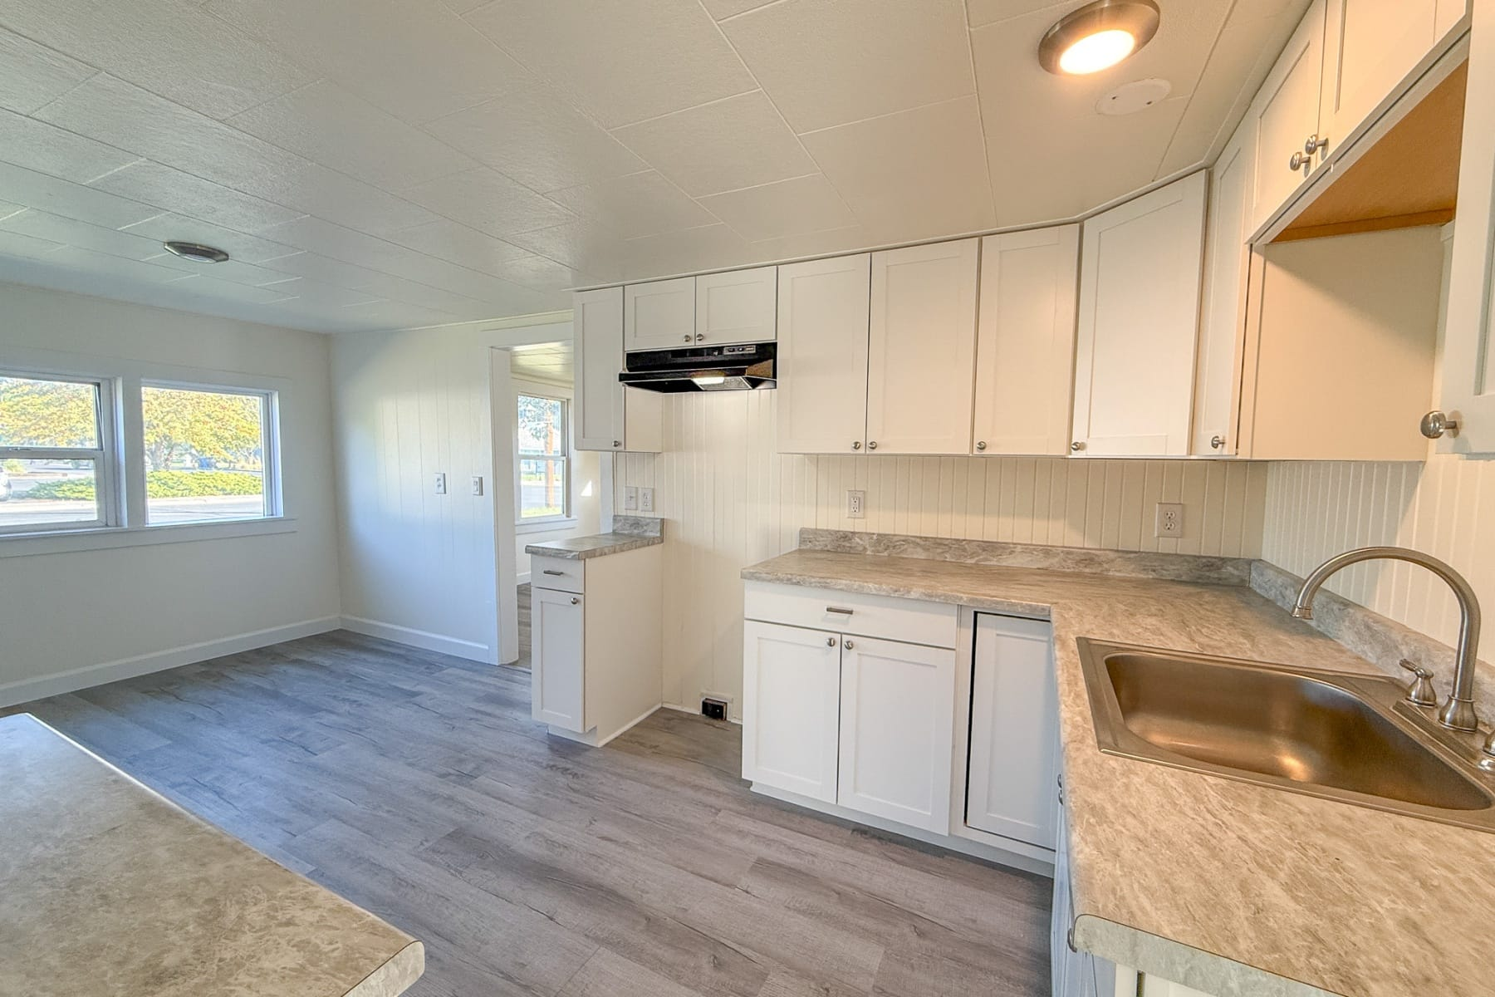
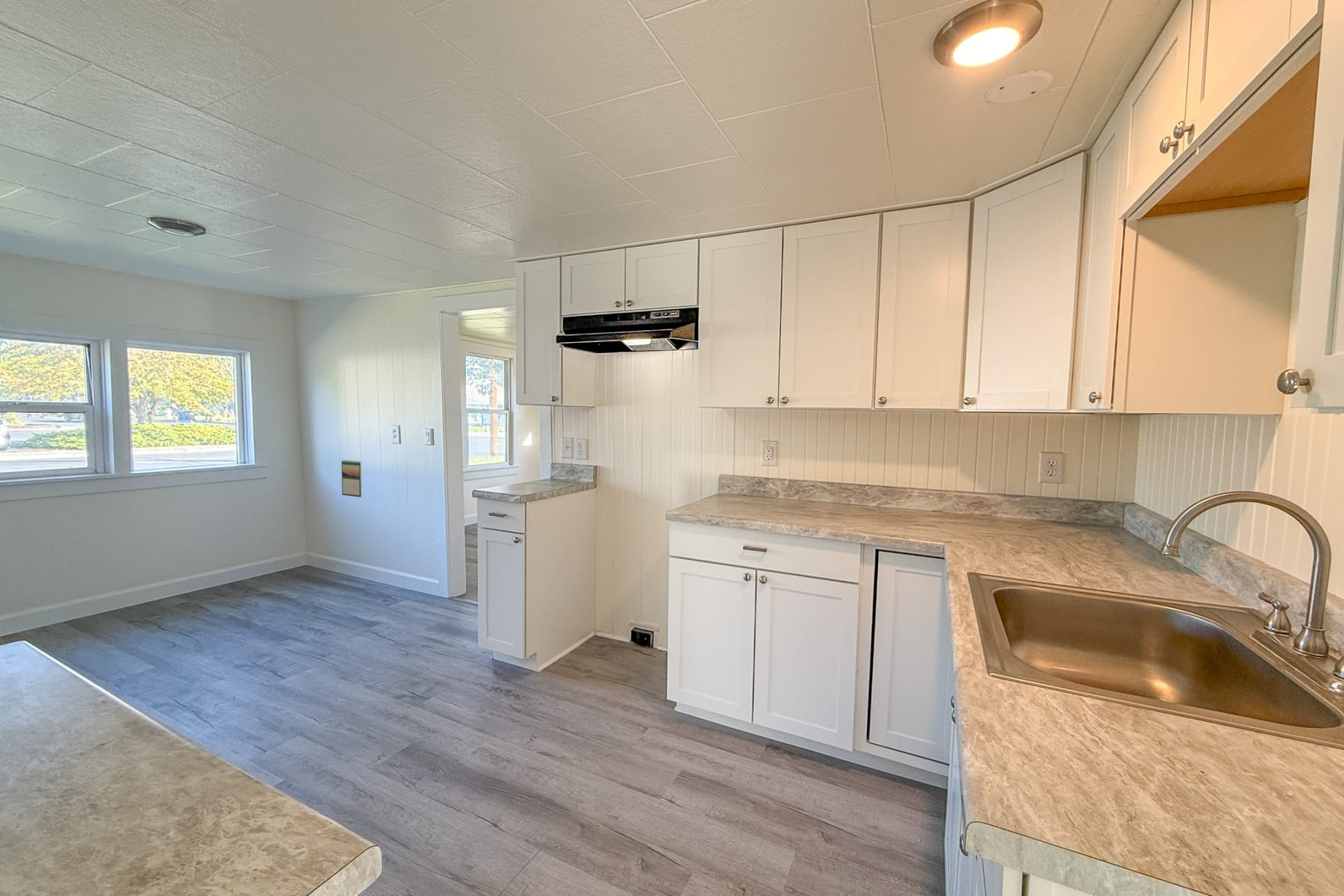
+ calendar (351, 478)
